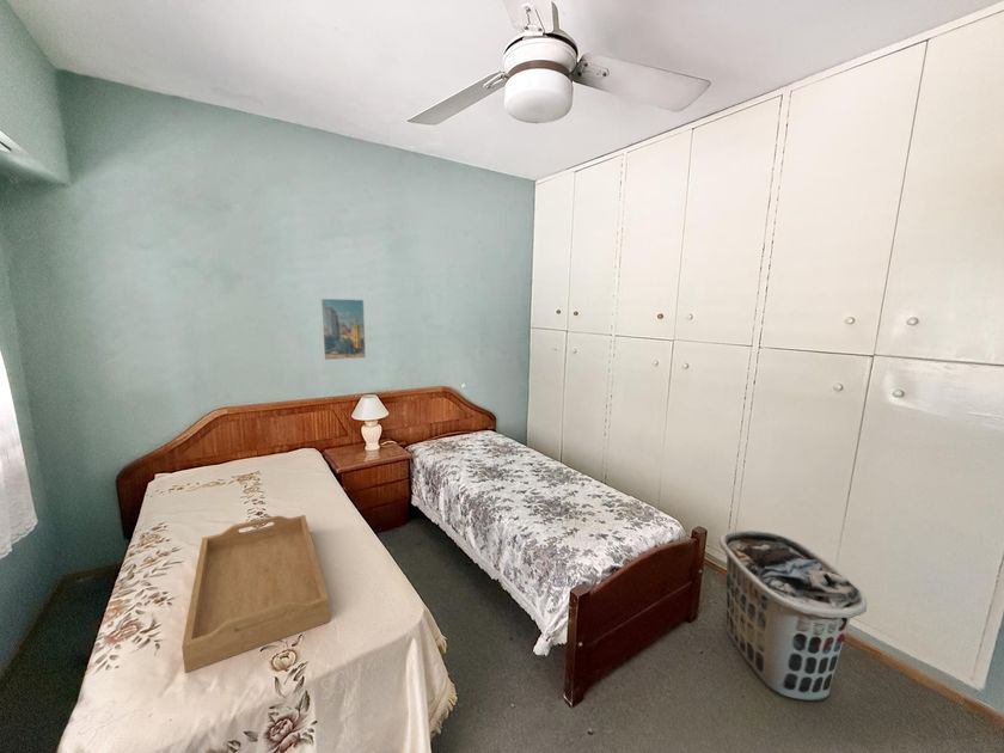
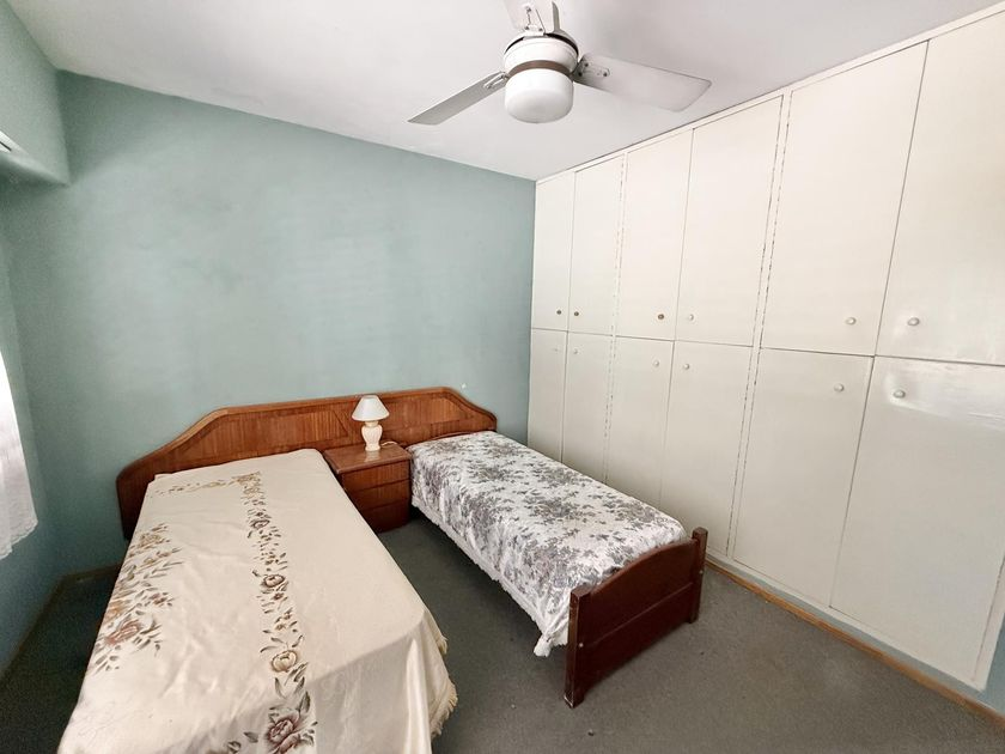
- clothes hamper (779, 601)
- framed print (343, 329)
- serving tray (258, 571)
